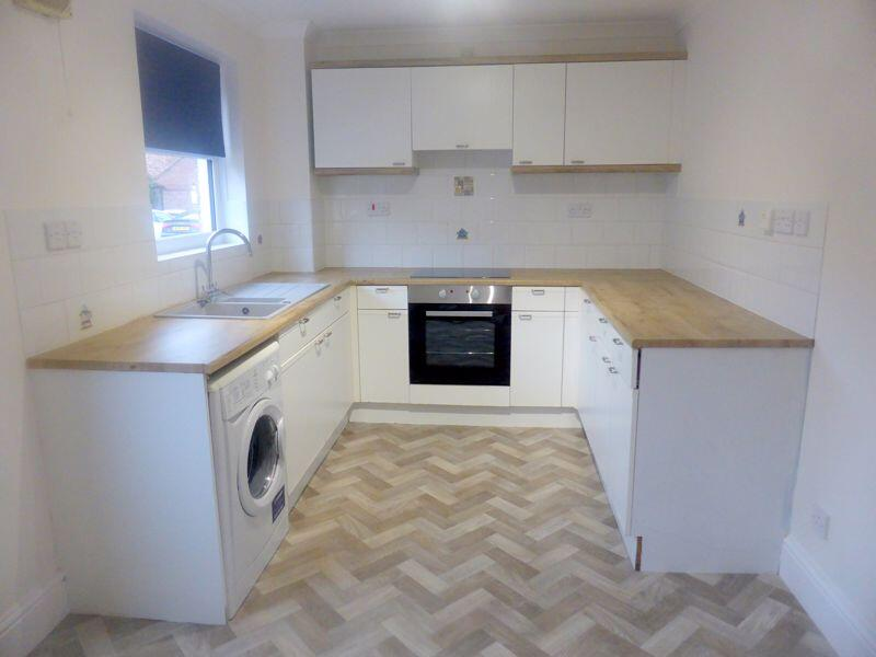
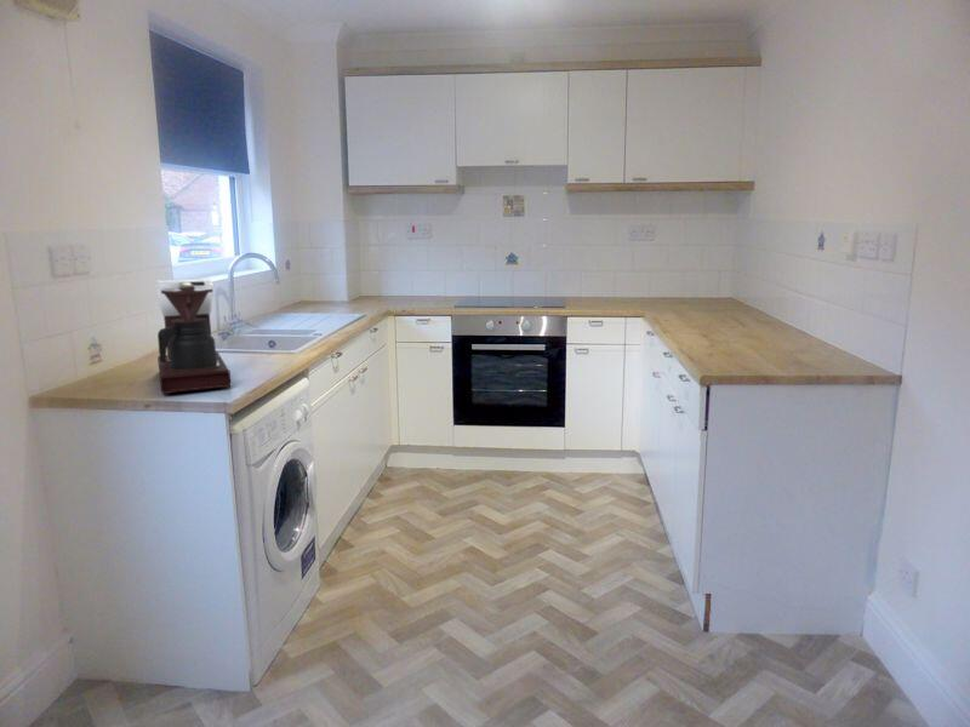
+ coffee maker (188, 331)
